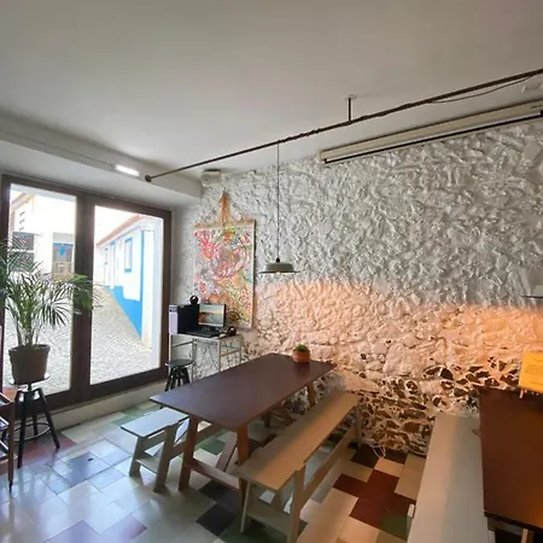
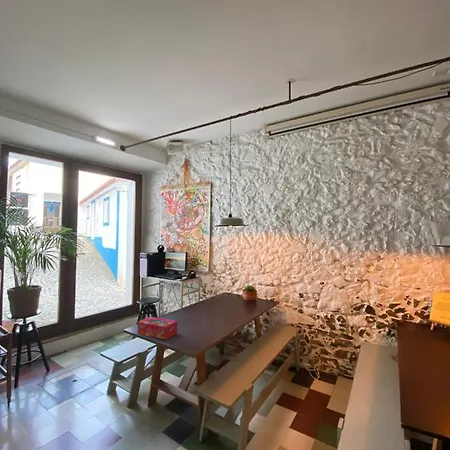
+ tissue box (157, 327)
